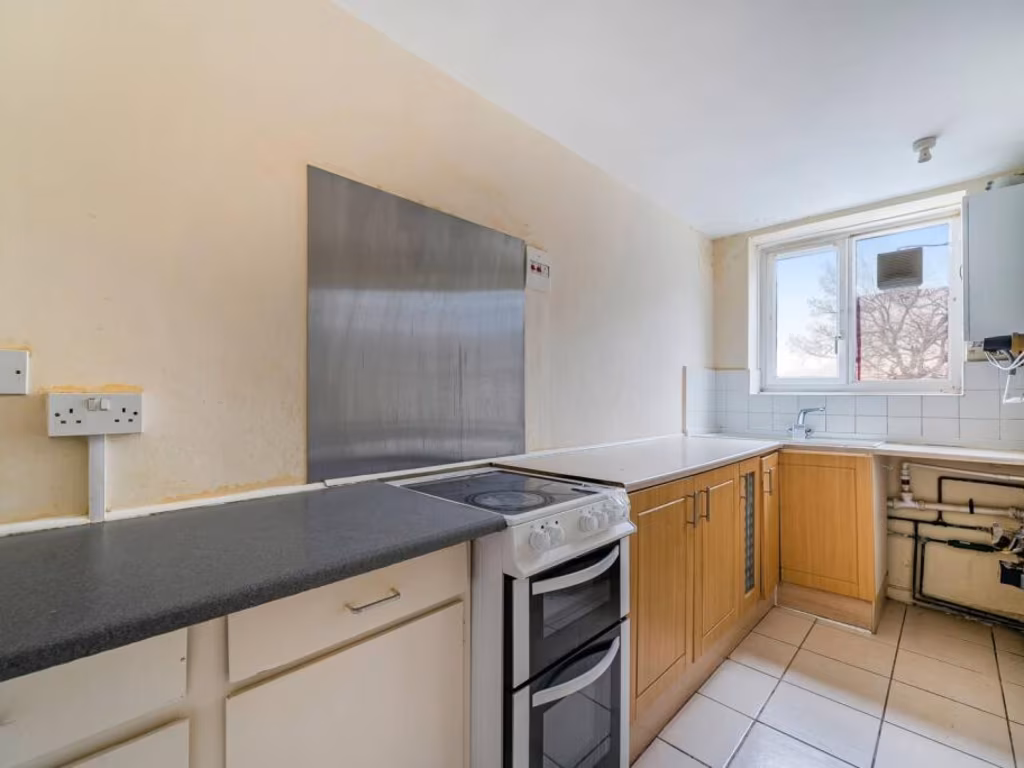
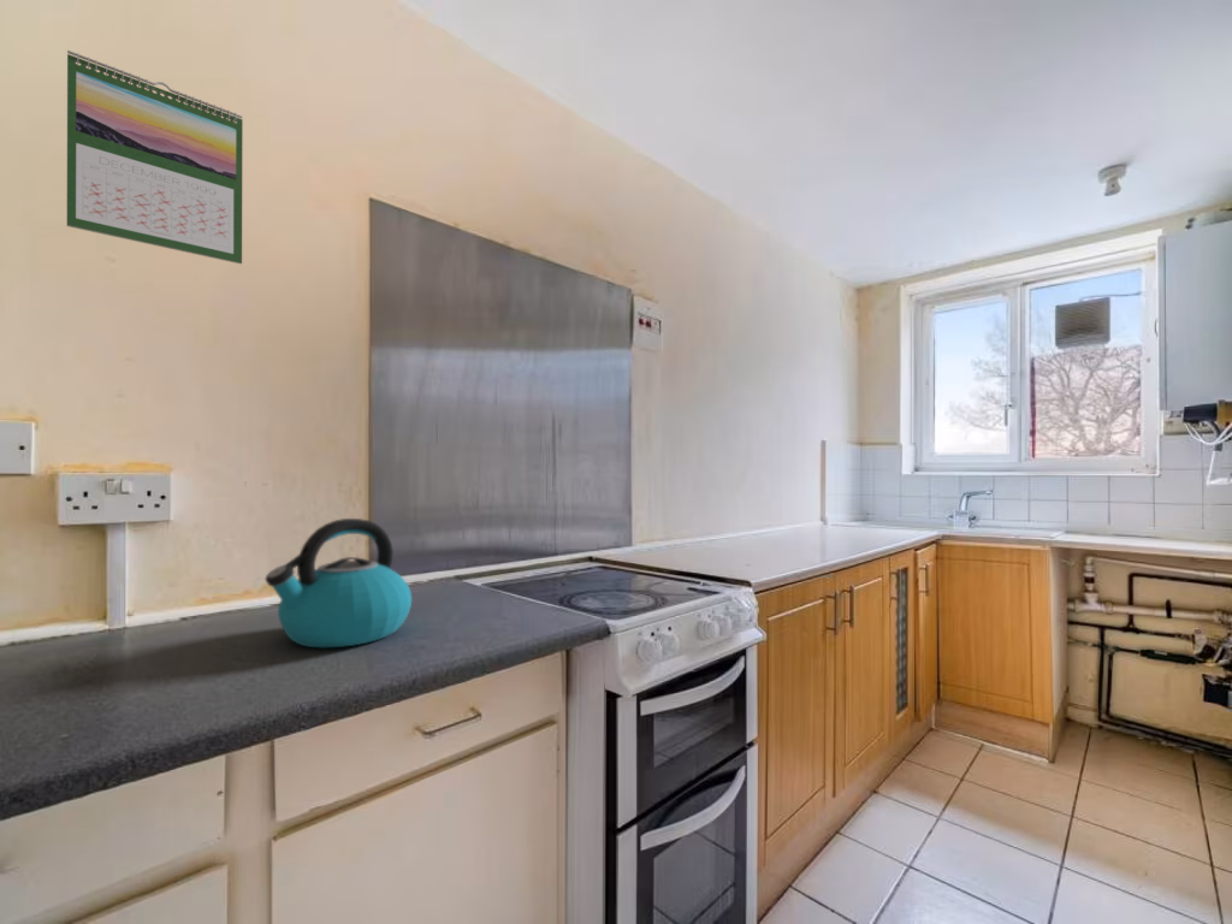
+ kettle (339, 576)
+ calendar (161, 164)
